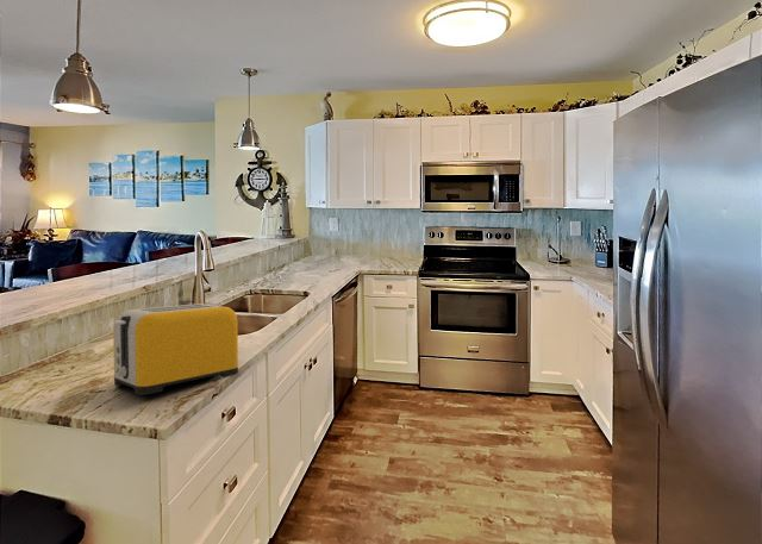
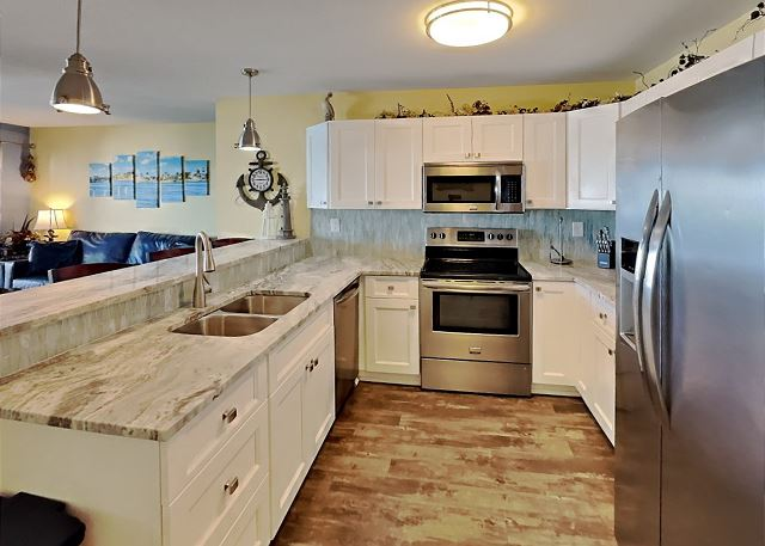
- toaster (175, 343)
